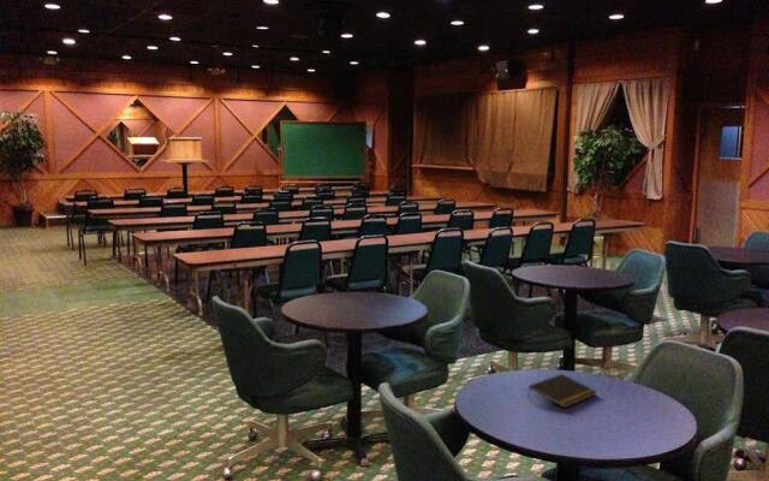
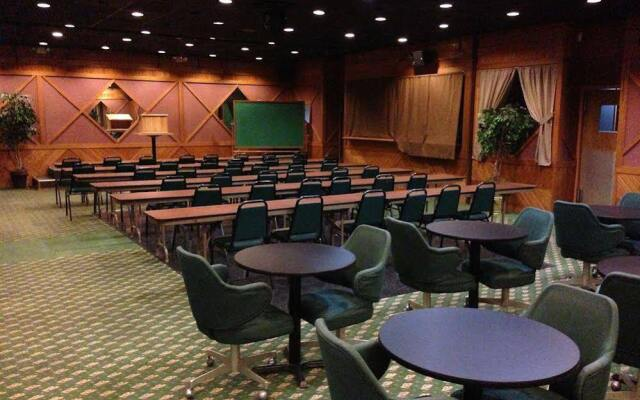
- notepad (562, 390)
